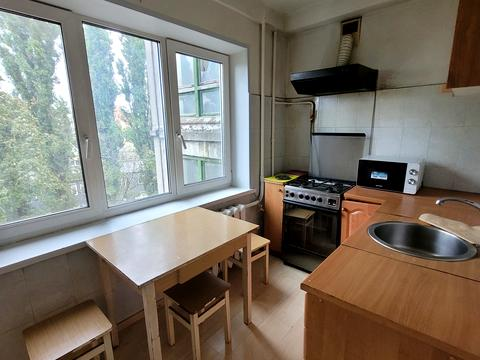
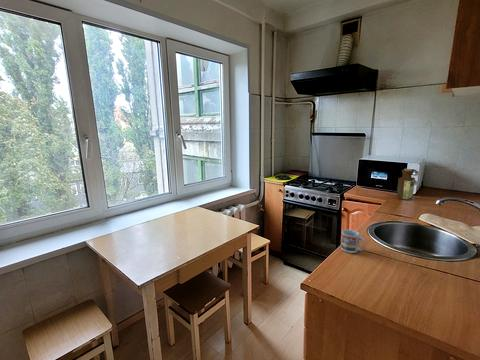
+ bottle (406, 183)
+ cup (353, 241)
